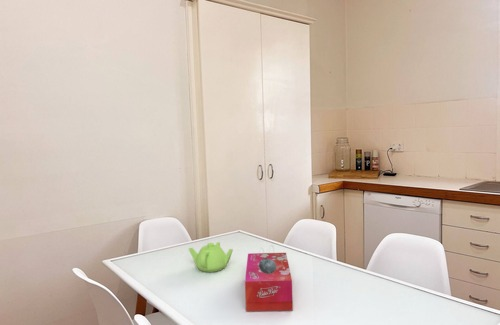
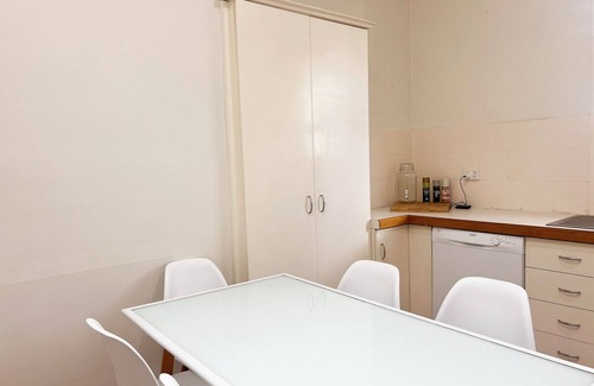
- teapot (210, 255)
- tissue box (268, 279)
